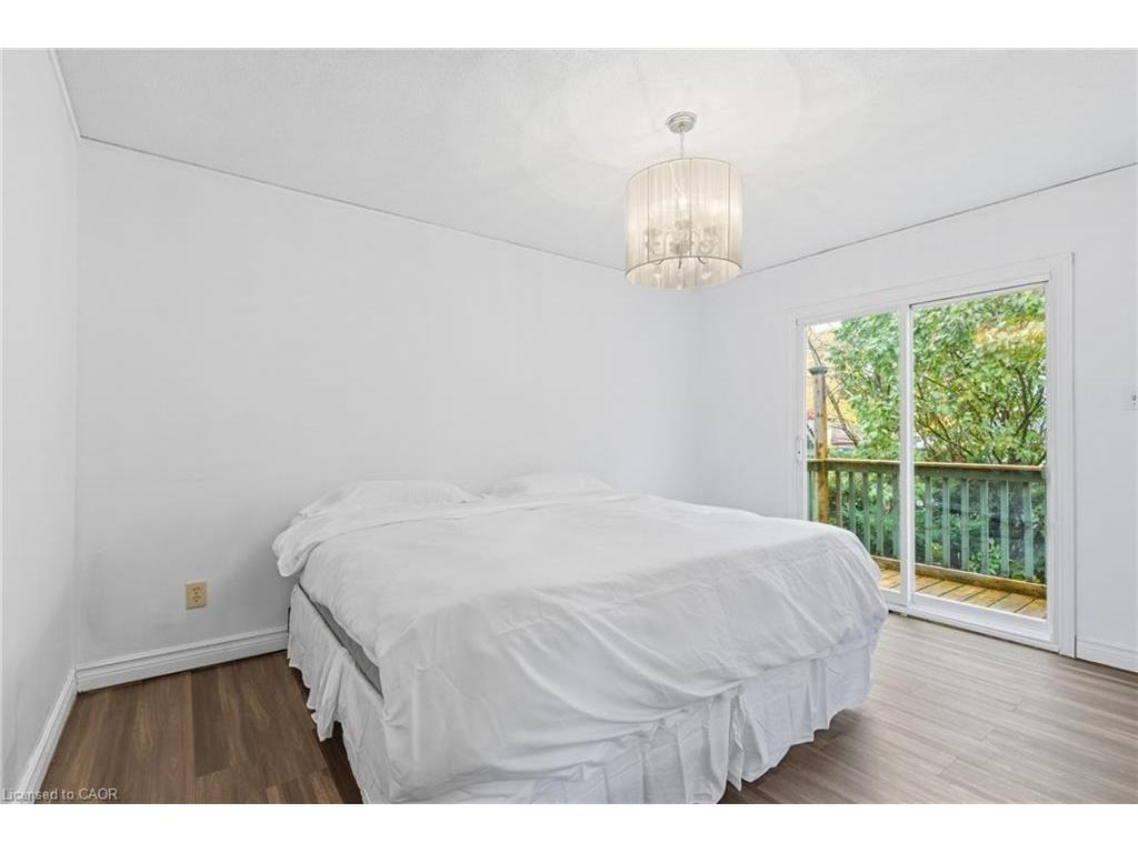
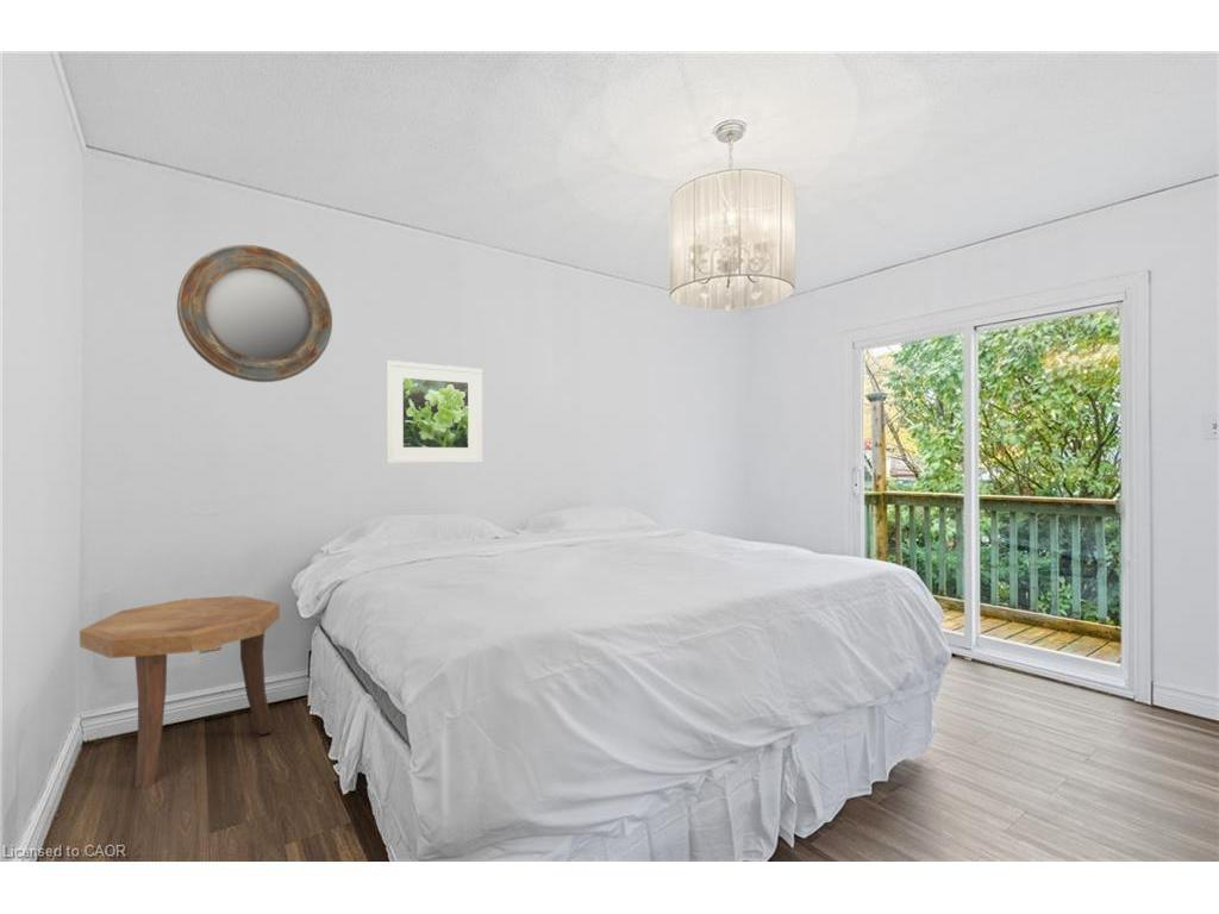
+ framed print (436, 413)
+ side table (165, 681)
+ home mirror (258, 314)
